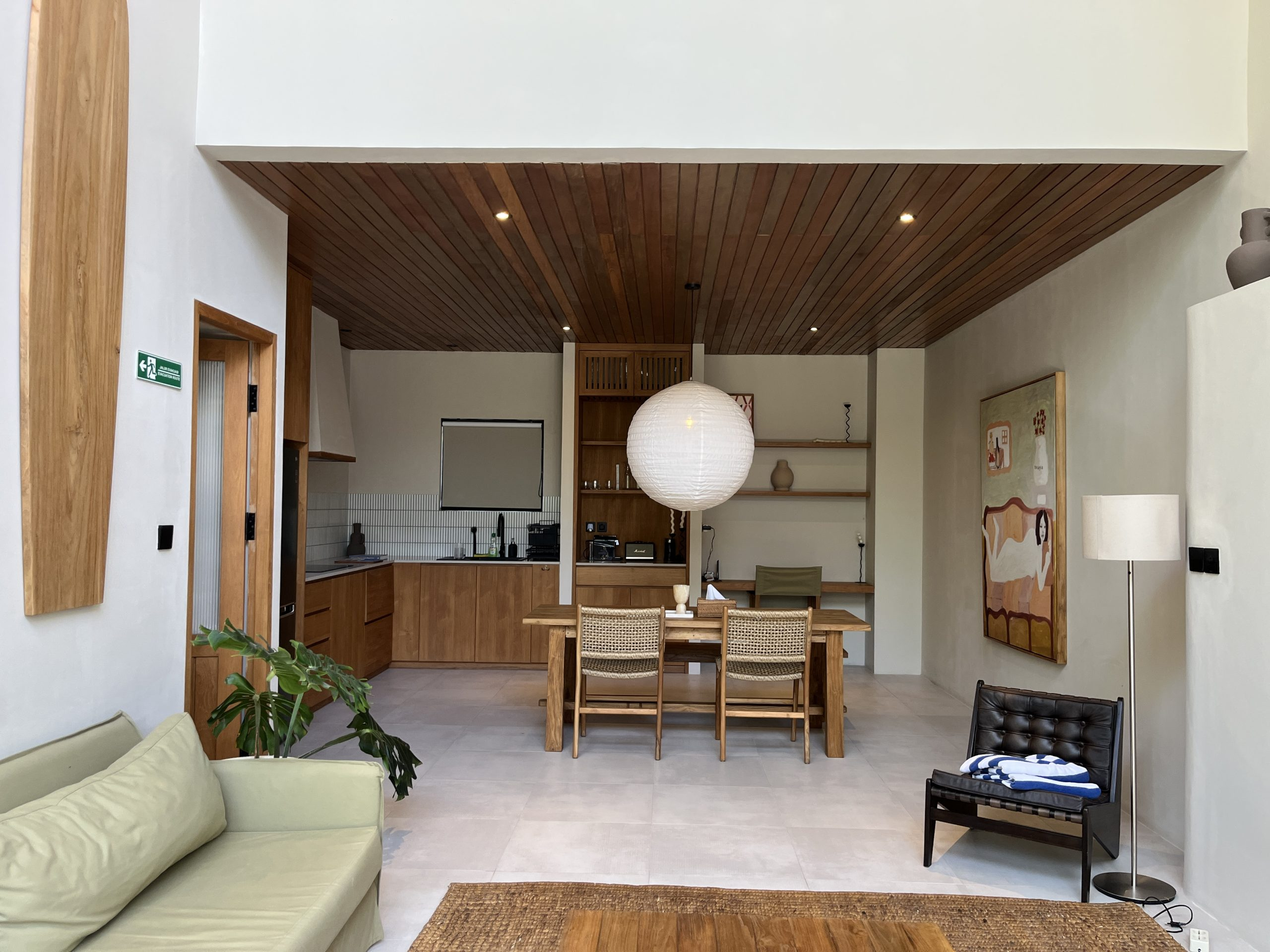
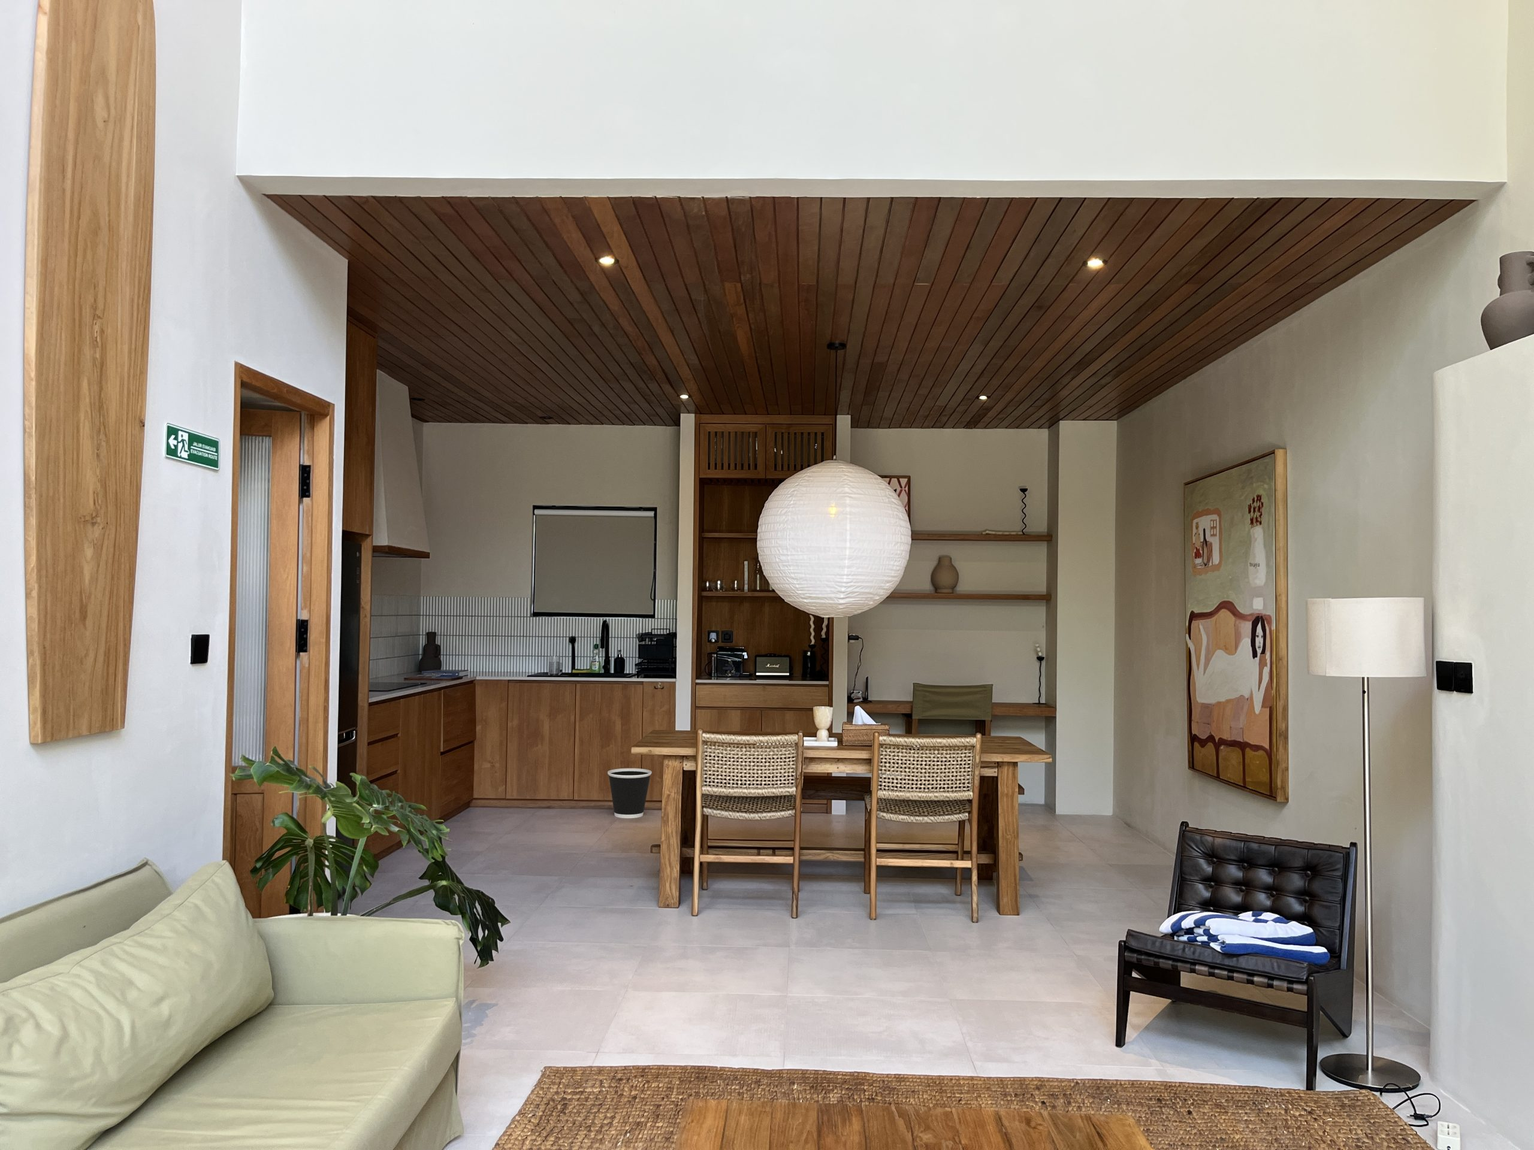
+ wastebasket (629, 792)
